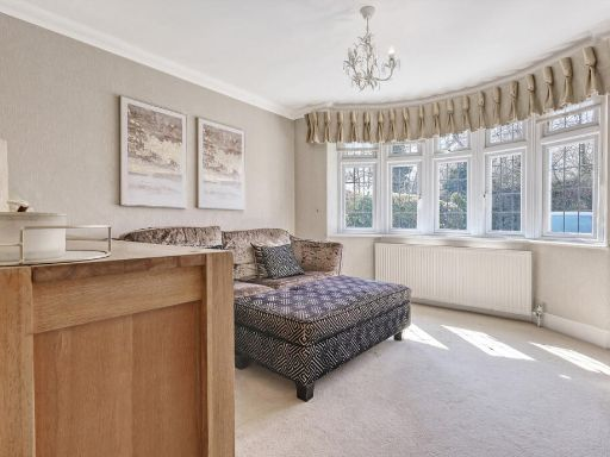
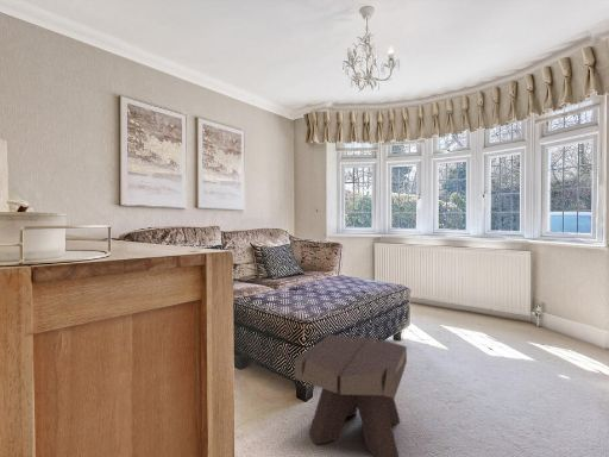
+ side table (352, 389)
